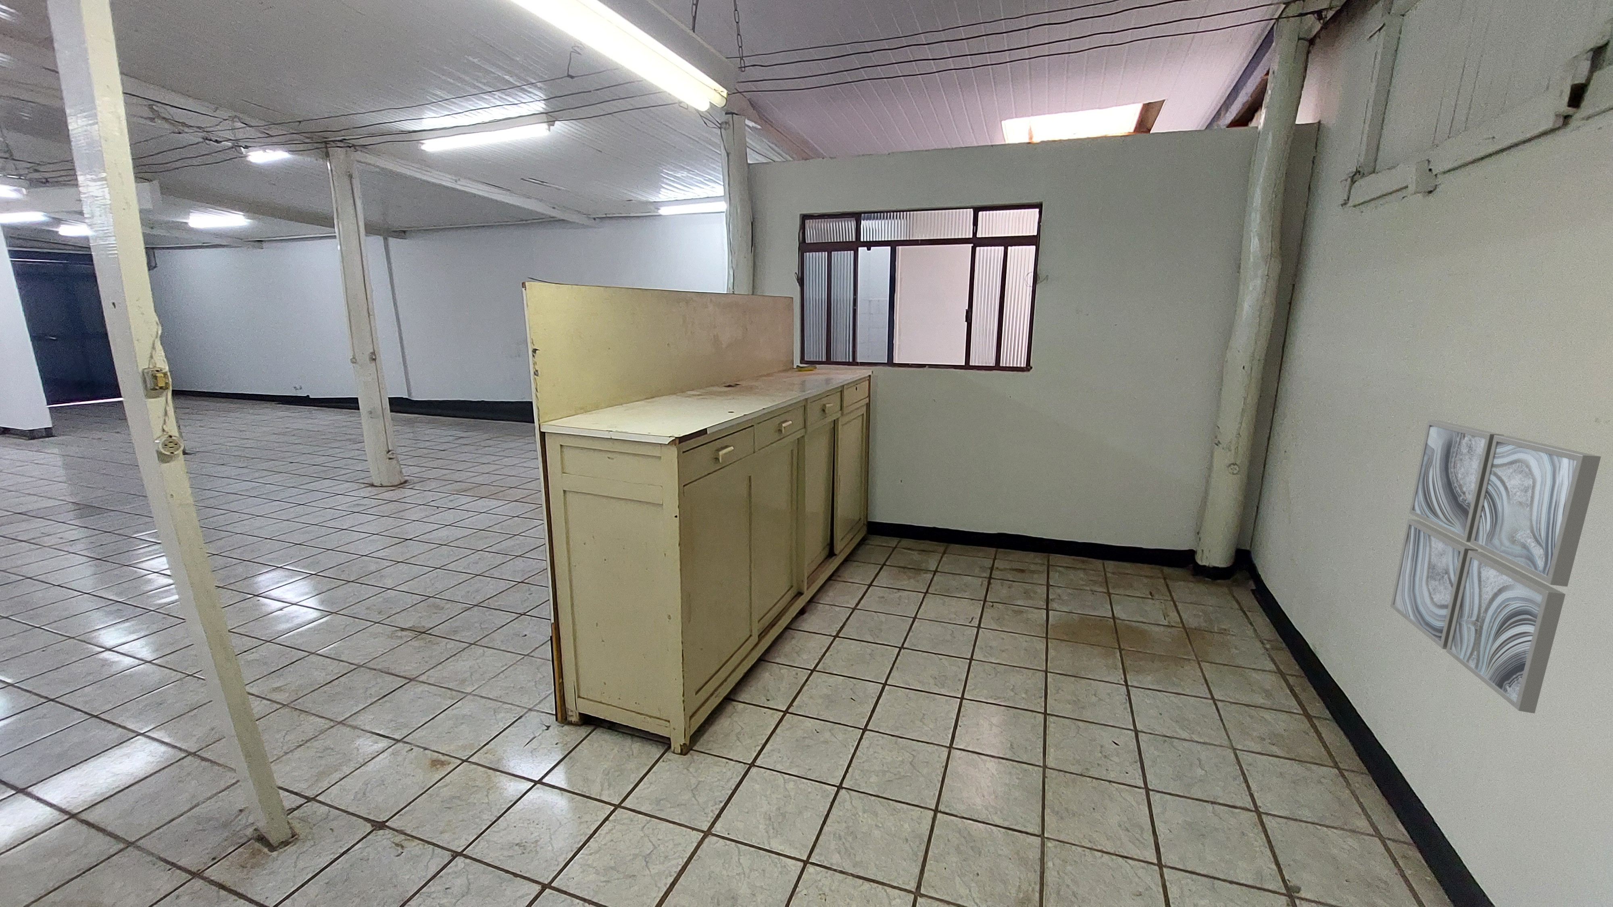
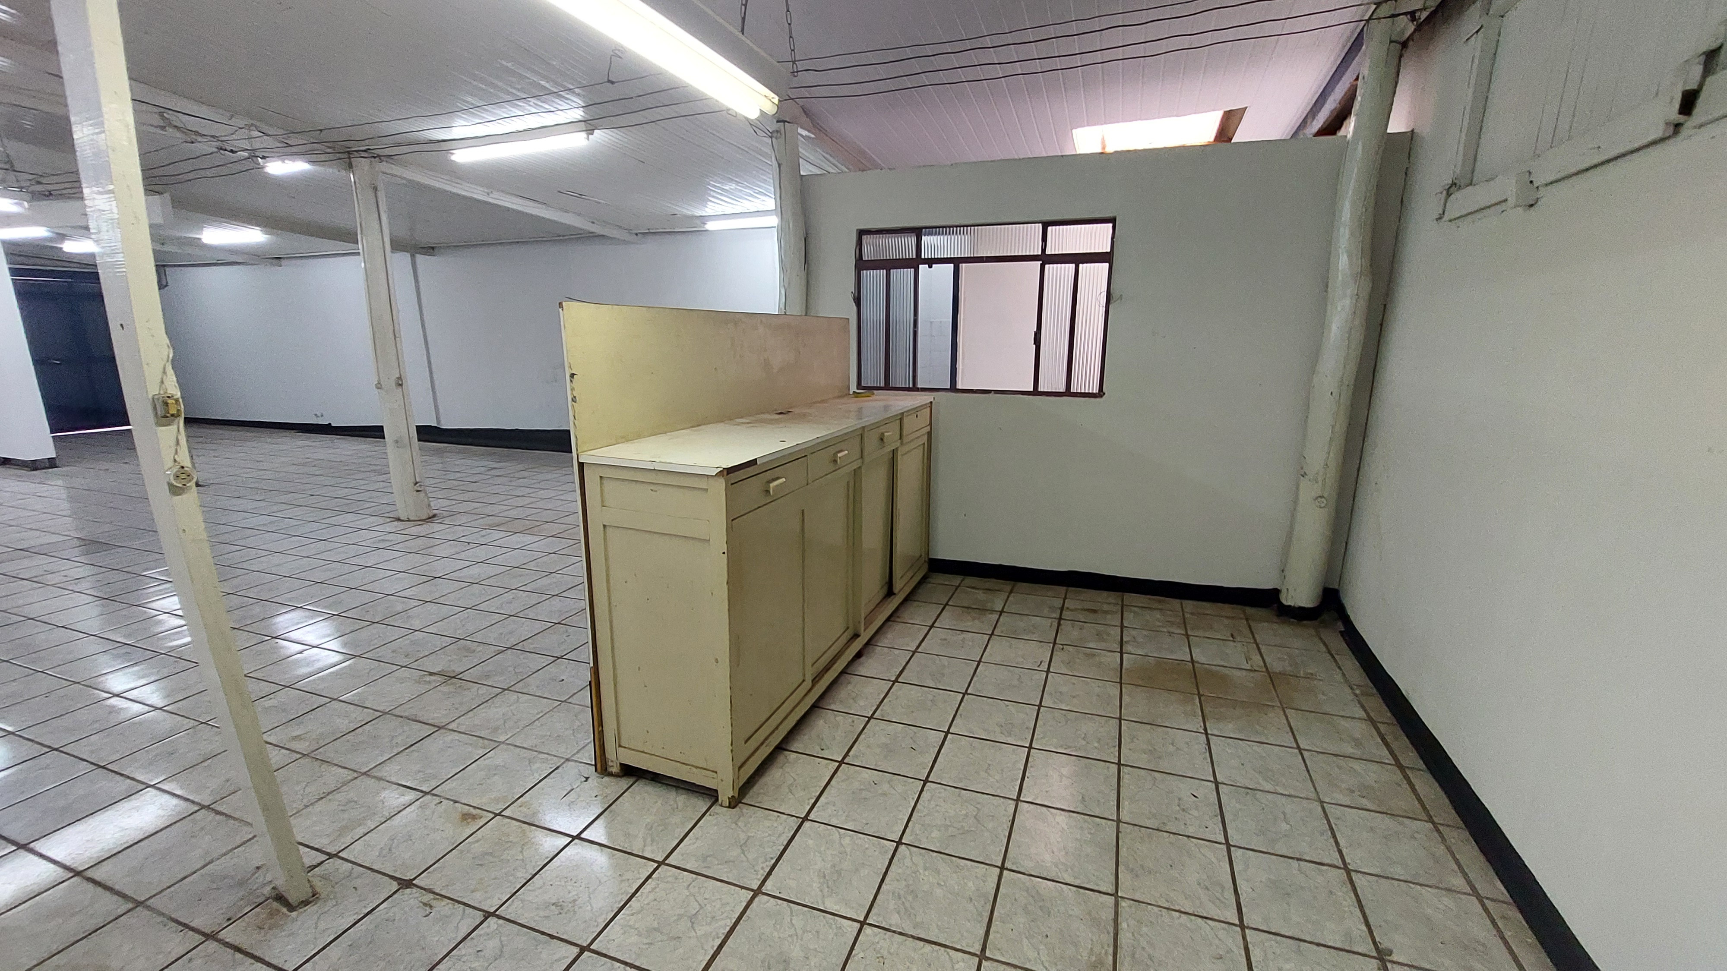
- wall art (1473, 547)
